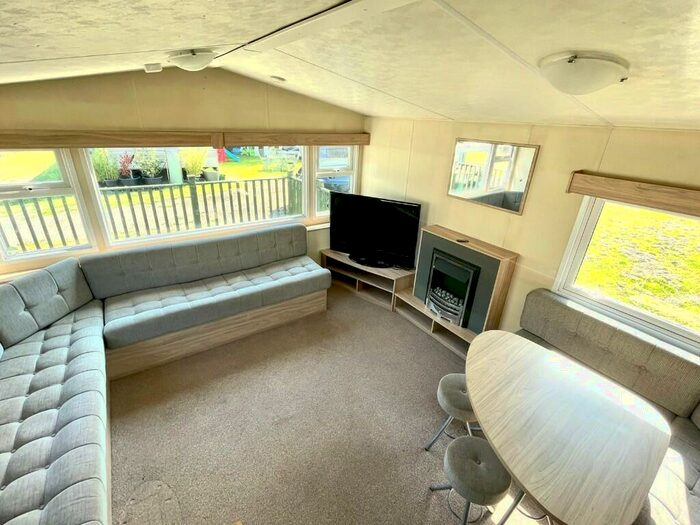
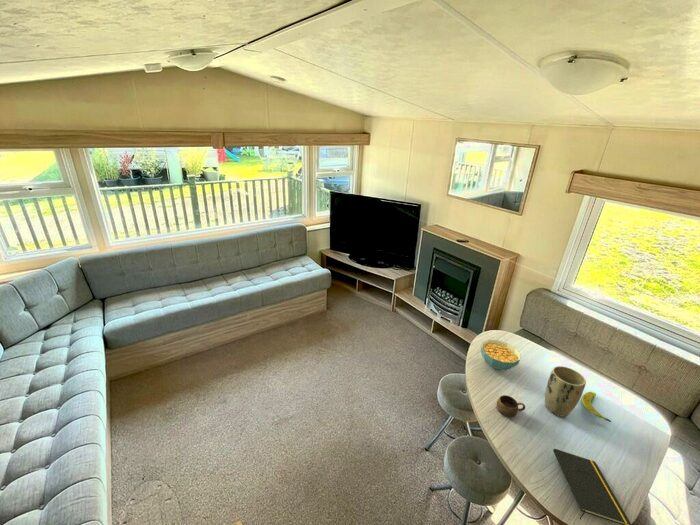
+ cup (510, 406)
+ notepad (588, 484)
+ cereal bowl (498, 358)
+ plant pot (562, 392)
+ banana (592, 405)
